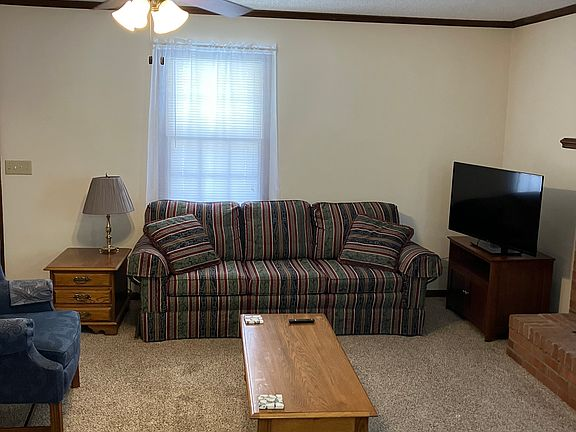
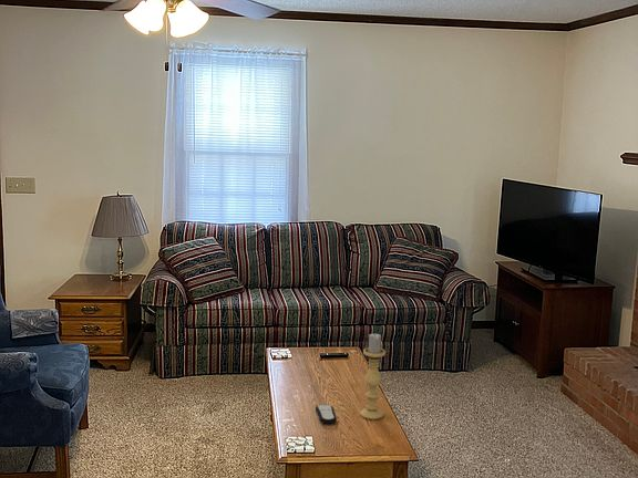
+ remote control (326, 414)
+ candle holder (373, 374)
